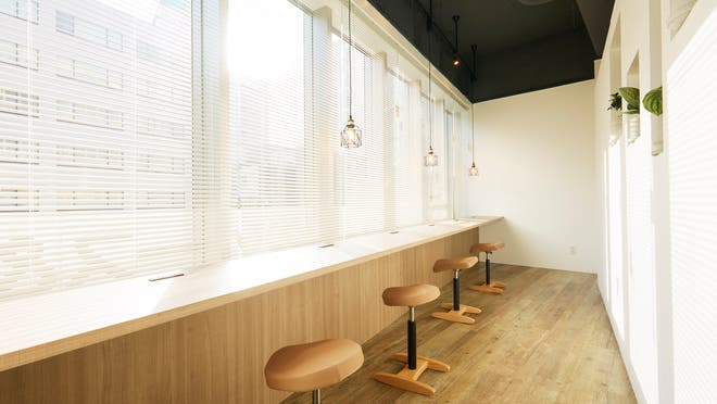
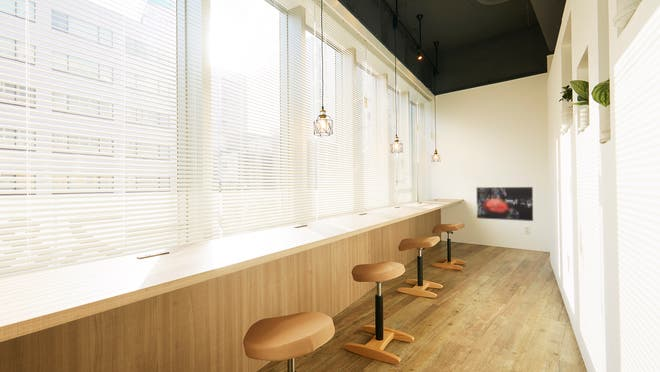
+ wall art (503, 203)
